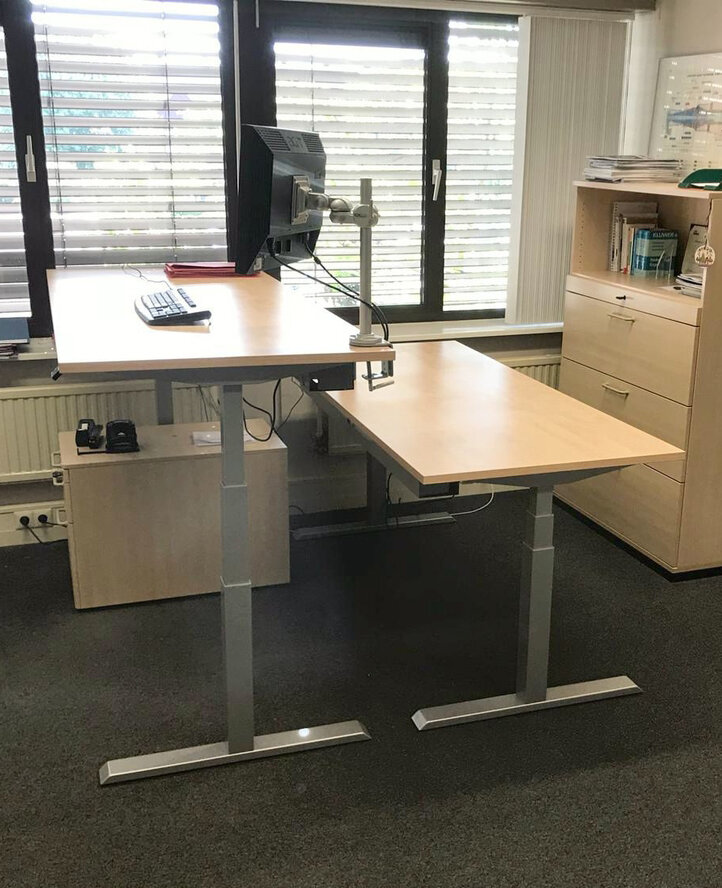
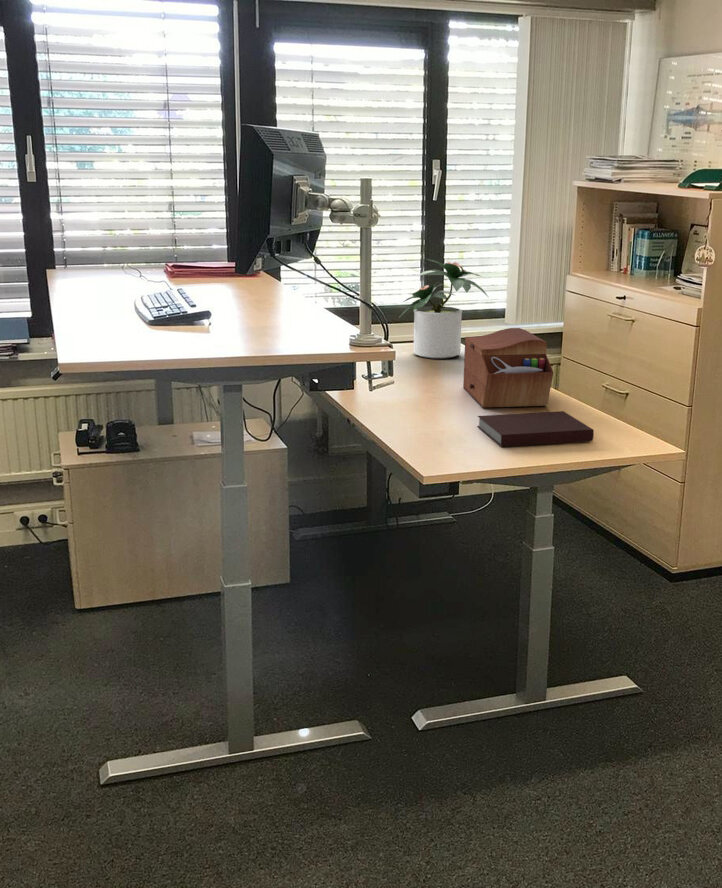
+ notebook (533, 428)
+ sewing box (505, 367)
+ potted plant (444, 307)
